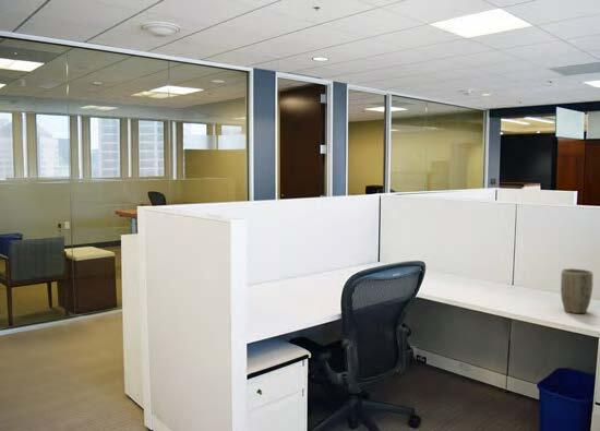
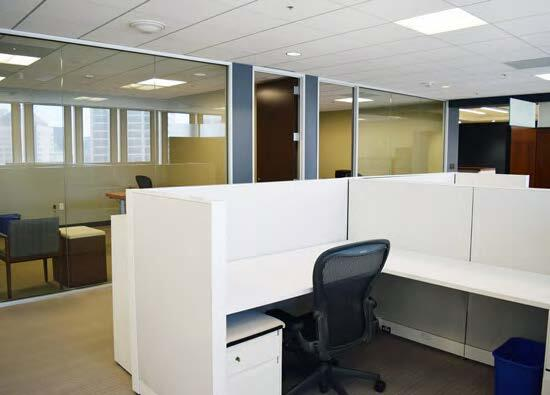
- plant pot (576, 290)
